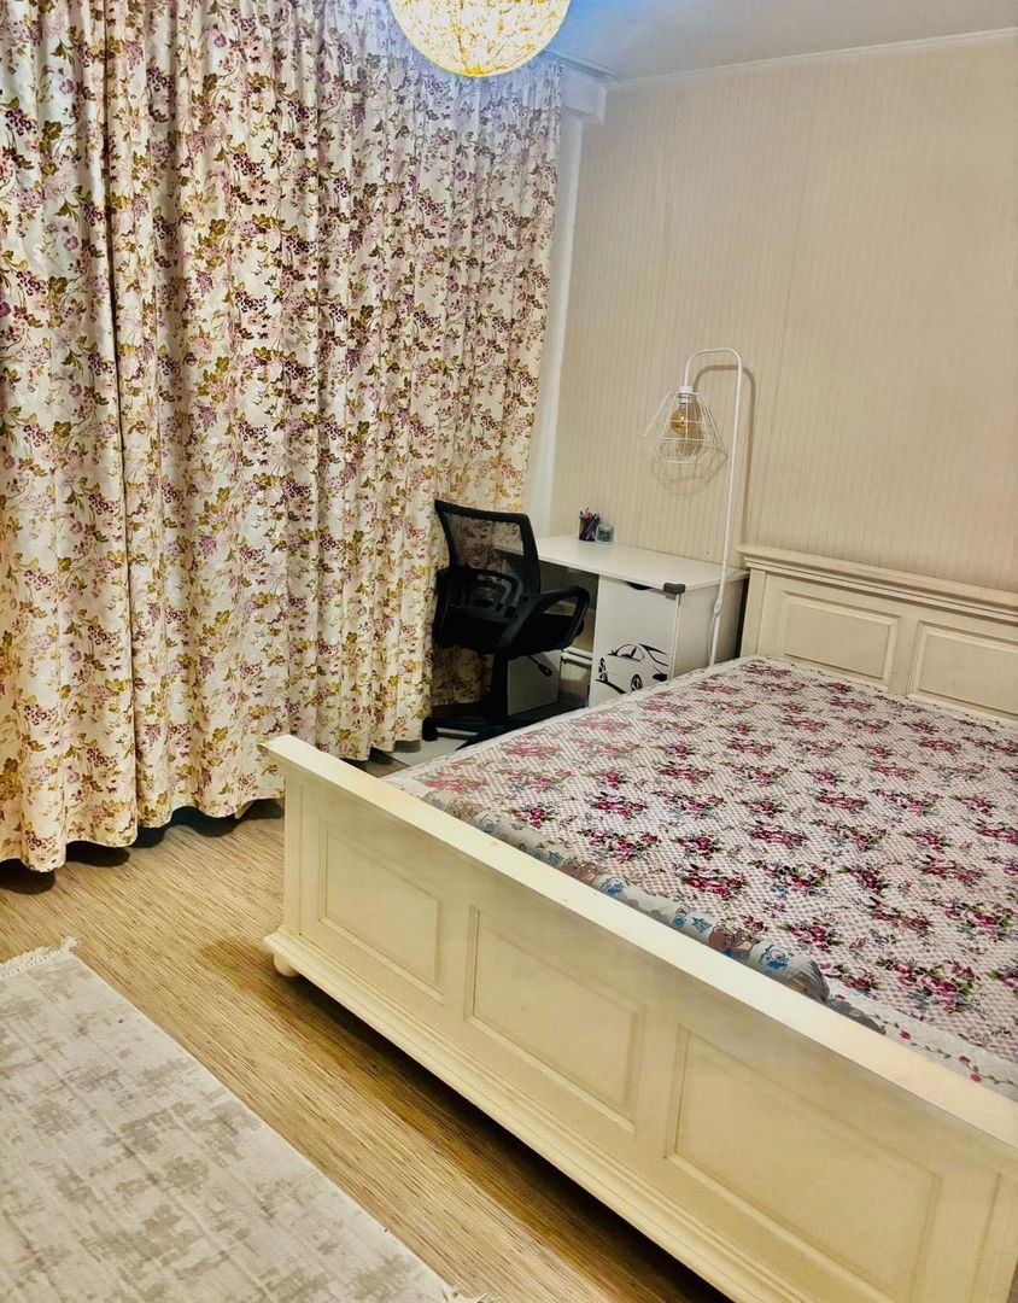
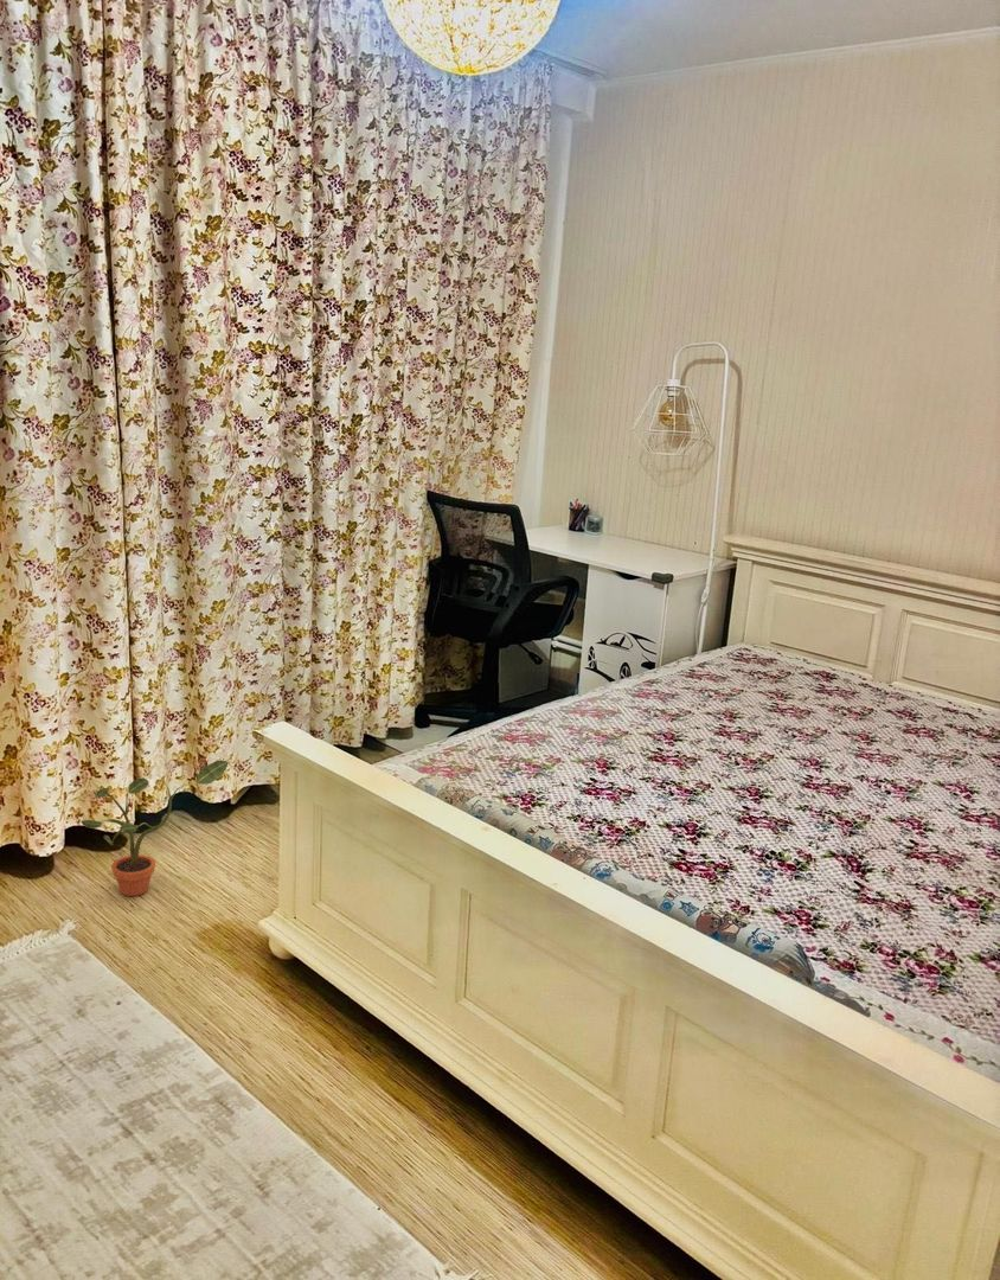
+ potted plant (147, 830)
